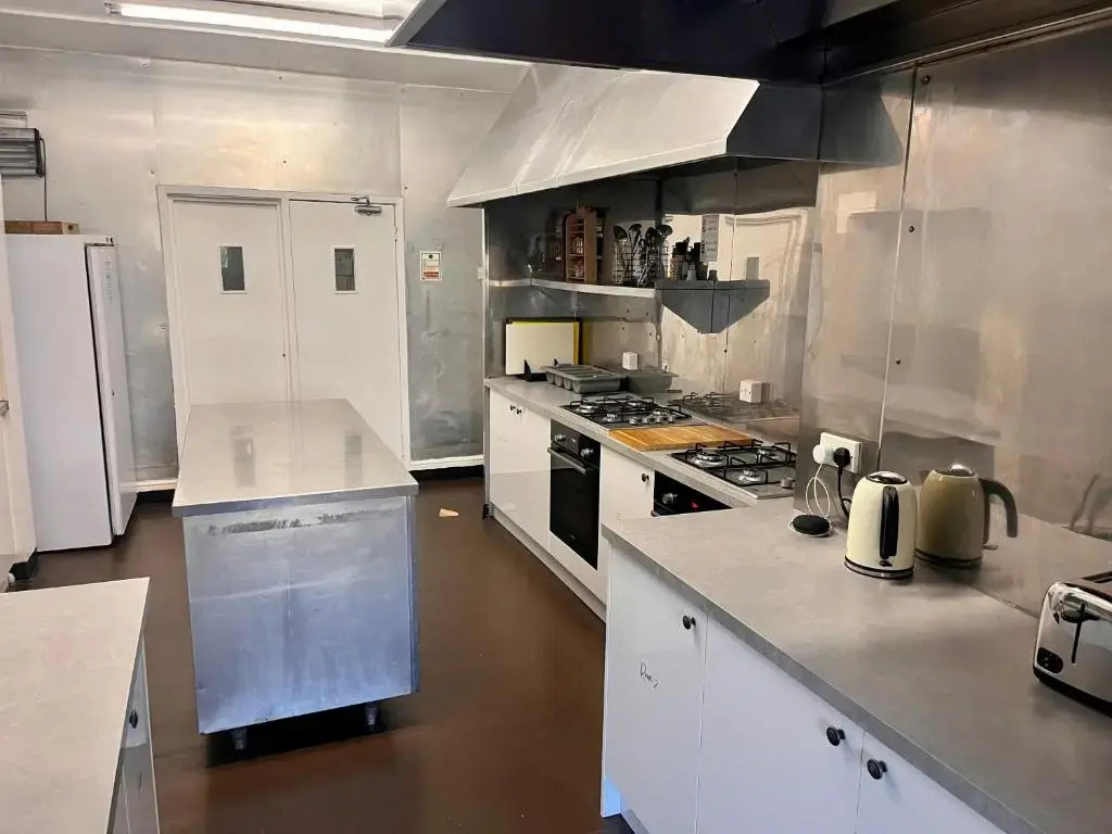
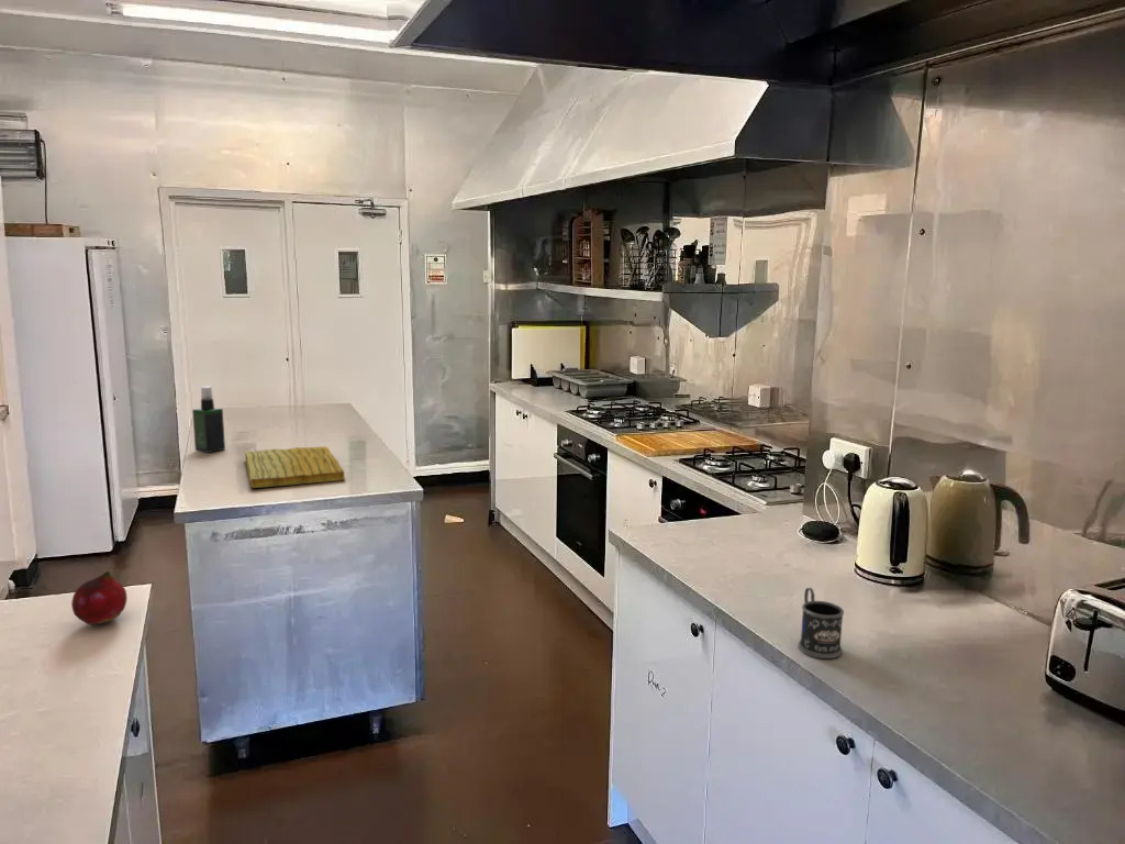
+ mug (817, 620)
+ spray bottle (208, 419)
+ fruit (99, 598)
+ cutting board (292, 463)
